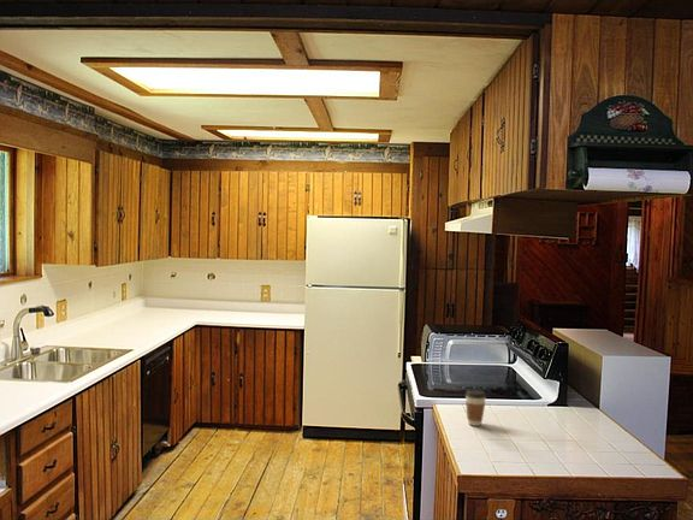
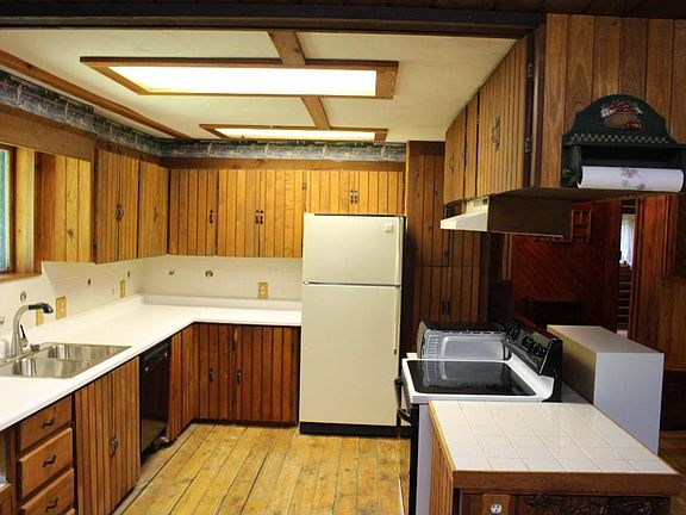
- coffee cup (475, 407)
